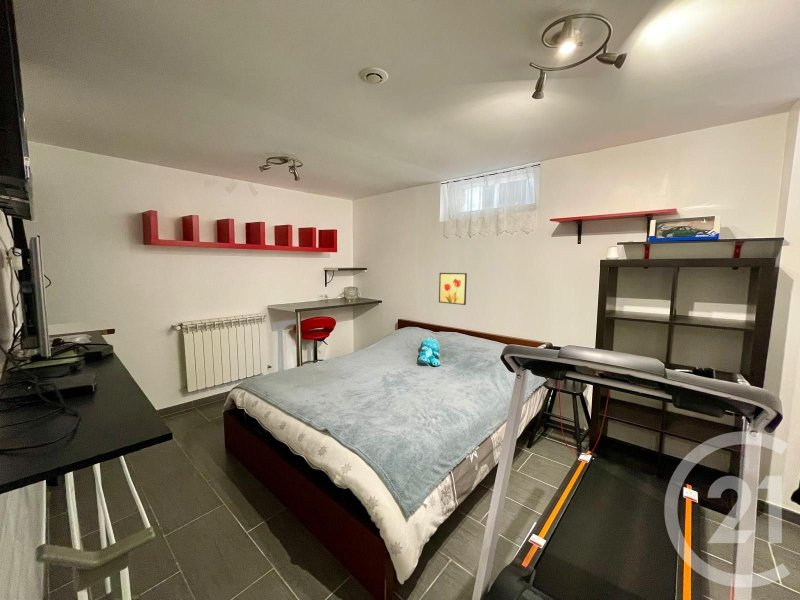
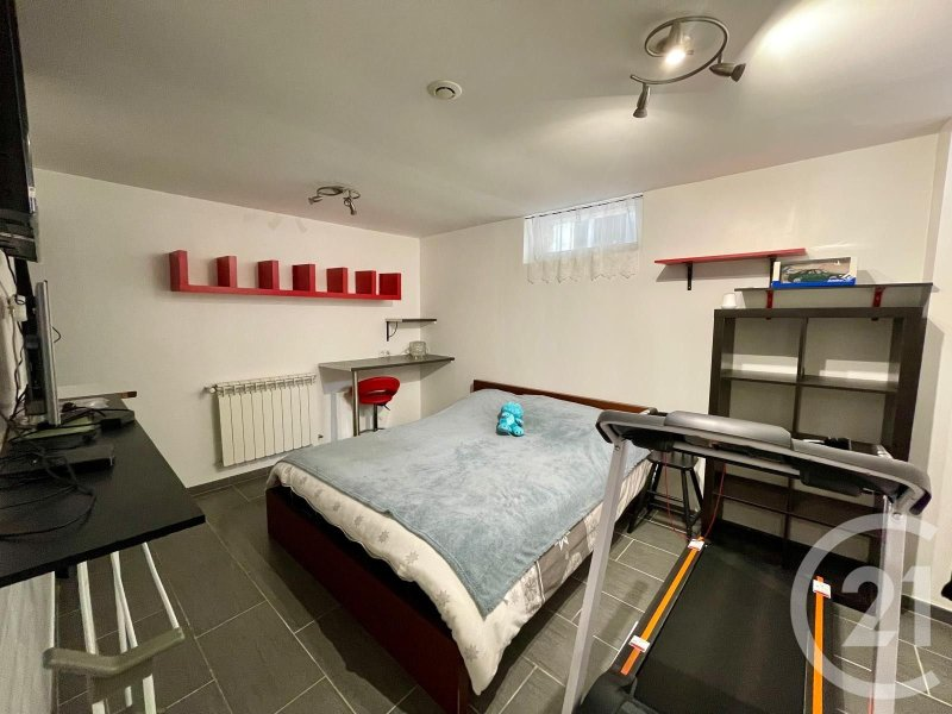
- wall art (452, 288)
